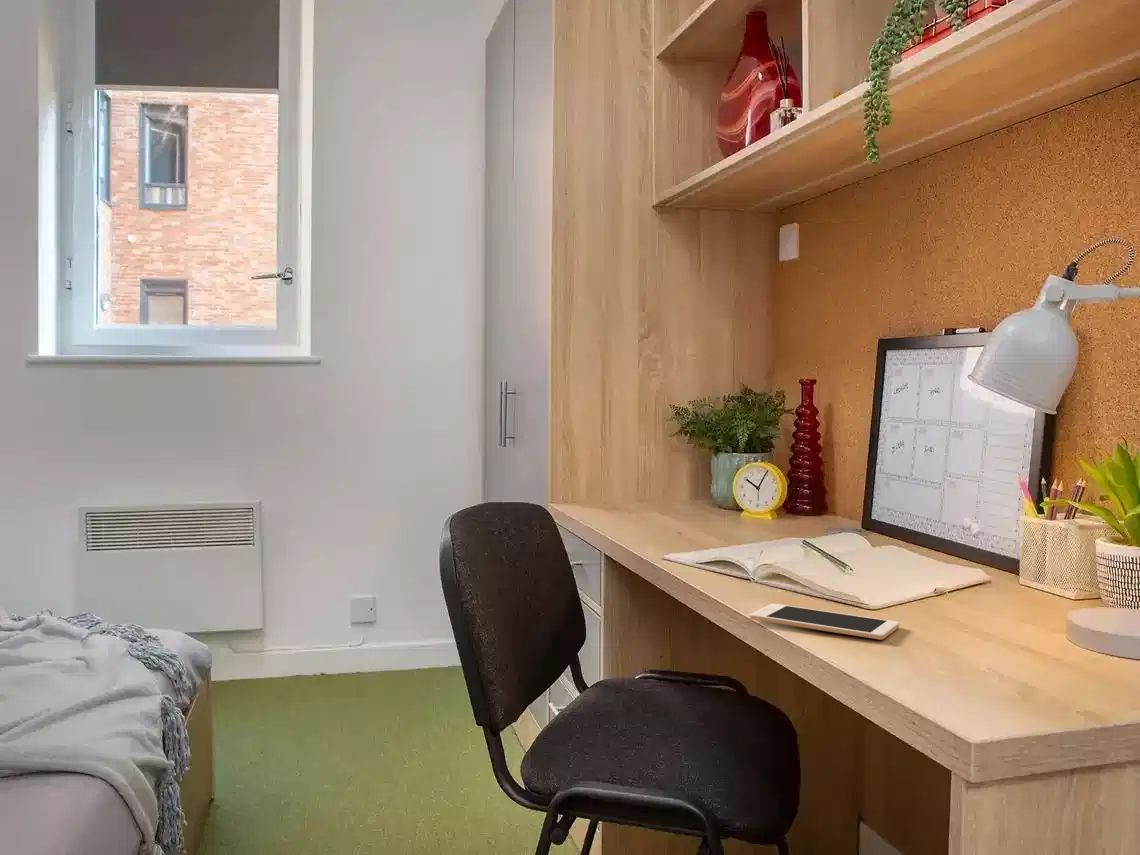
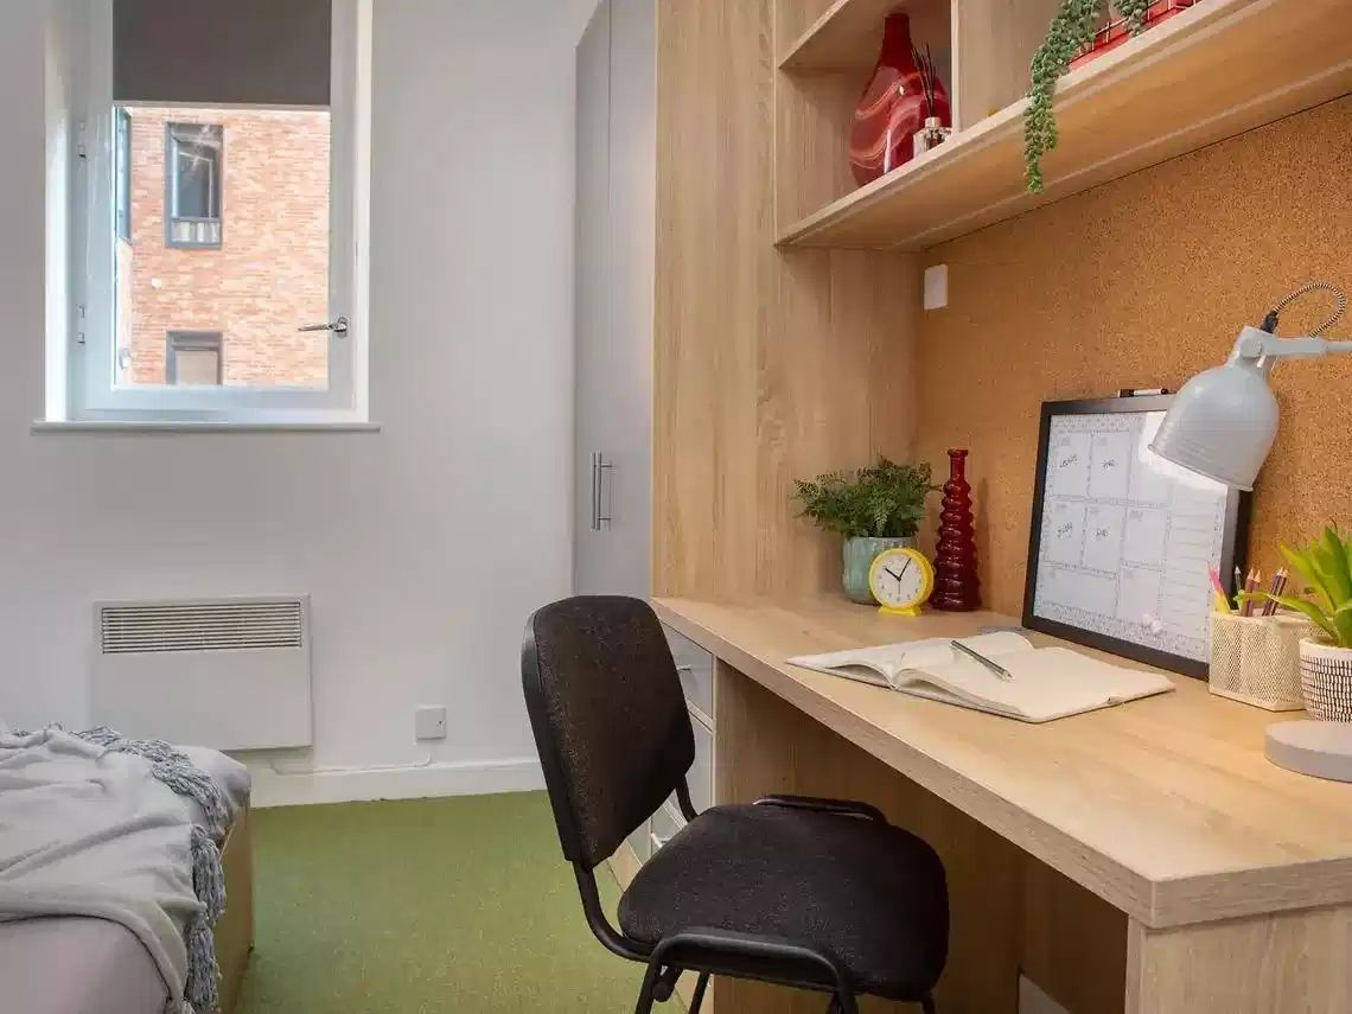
- cell phone (823, 620)
